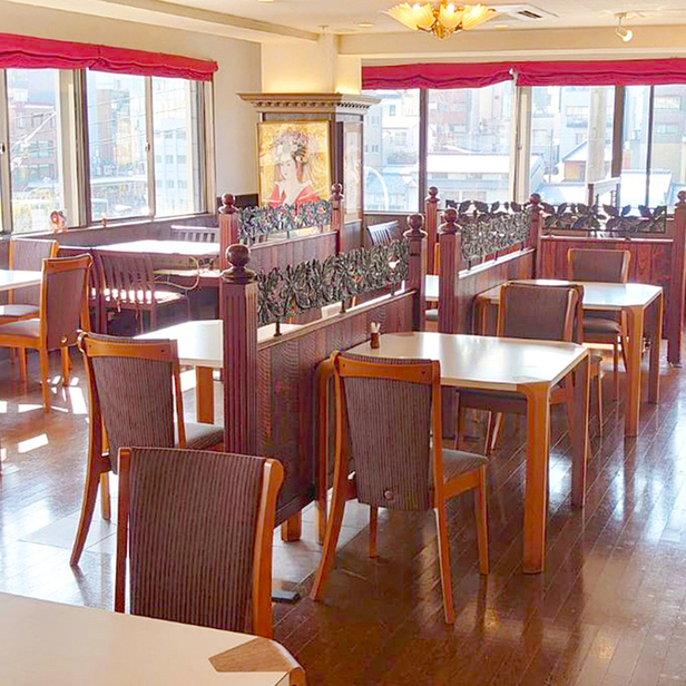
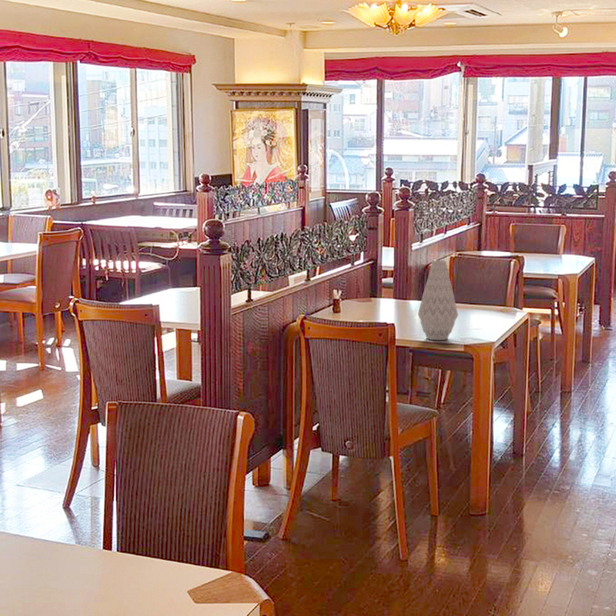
+ vase (438, 299)
